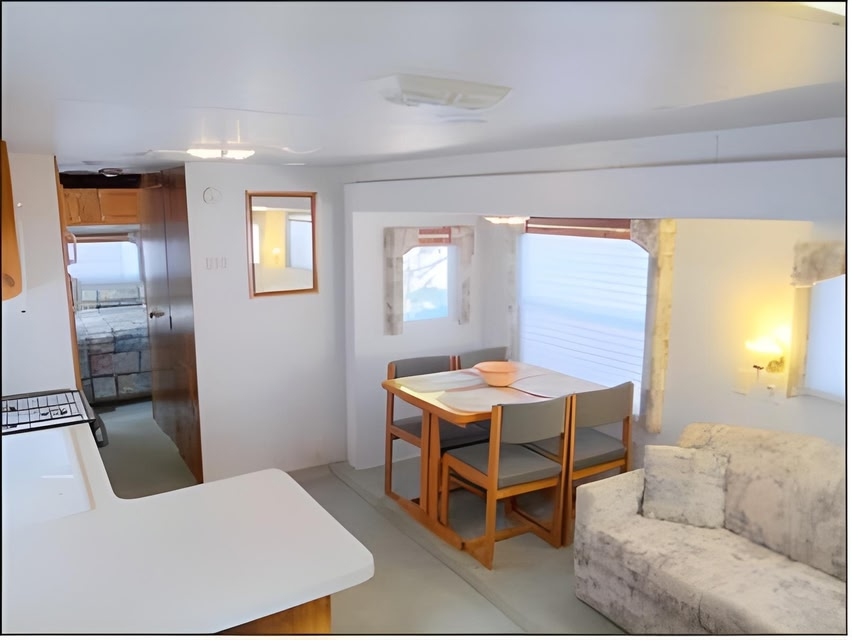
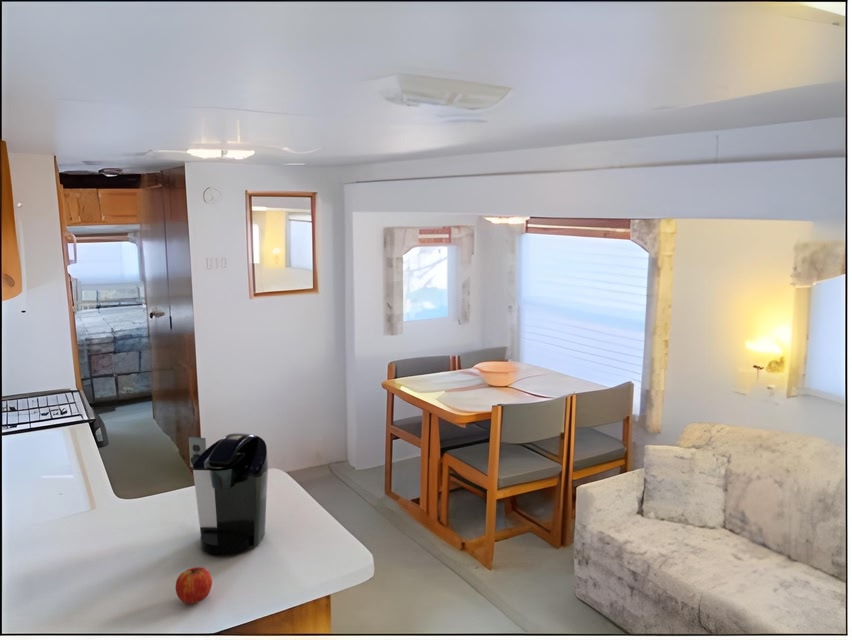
+ fruit (193, 583)
+ coffee maker (216, 485)
